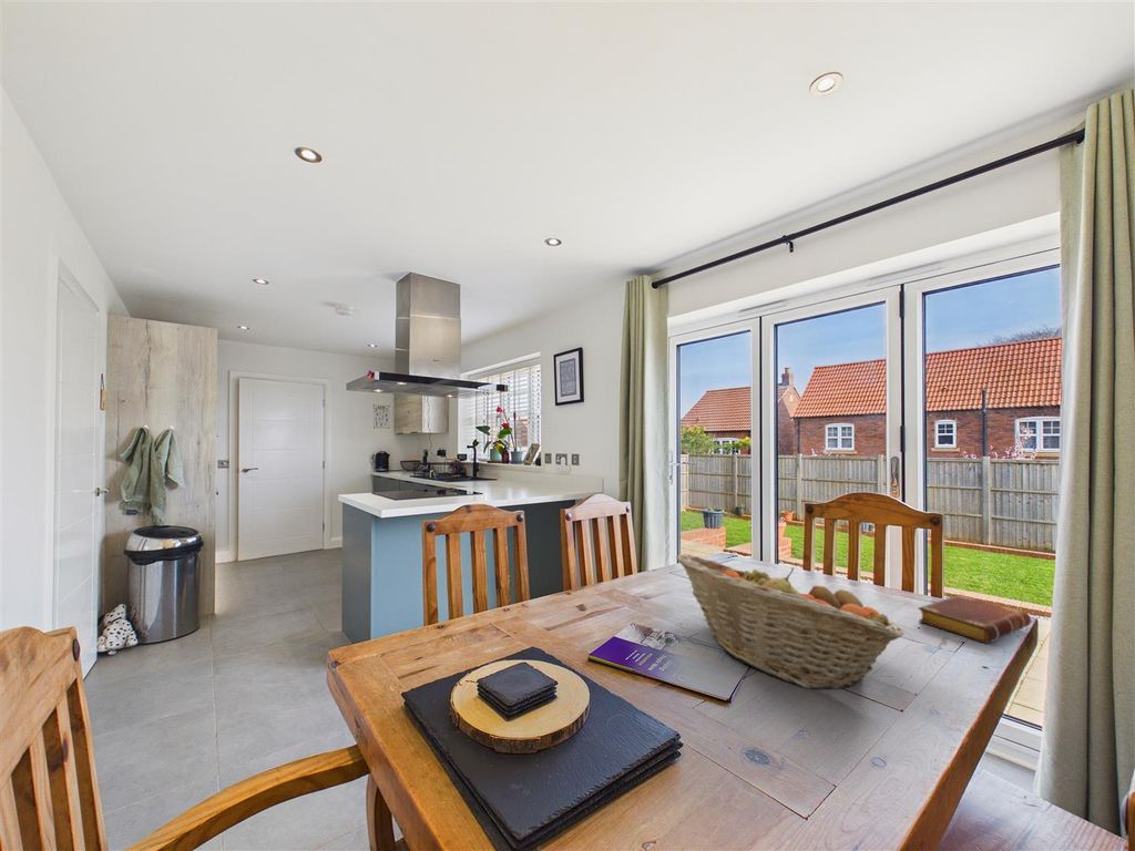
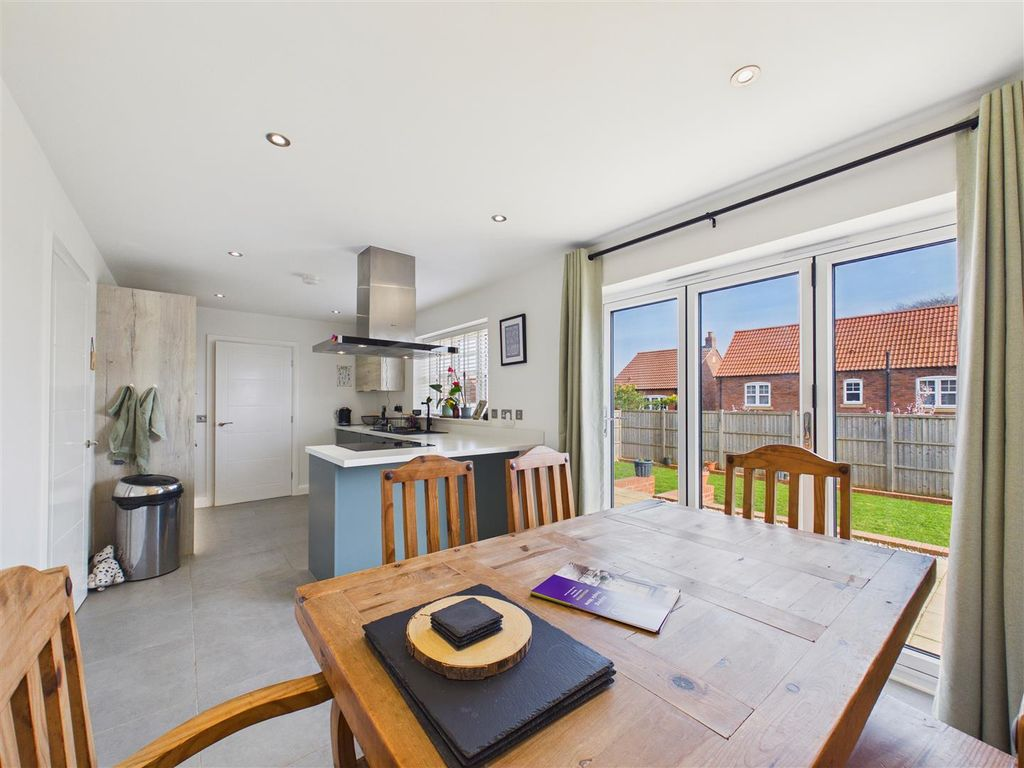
- book (973, 617)
- fruit basket (775, 605)
